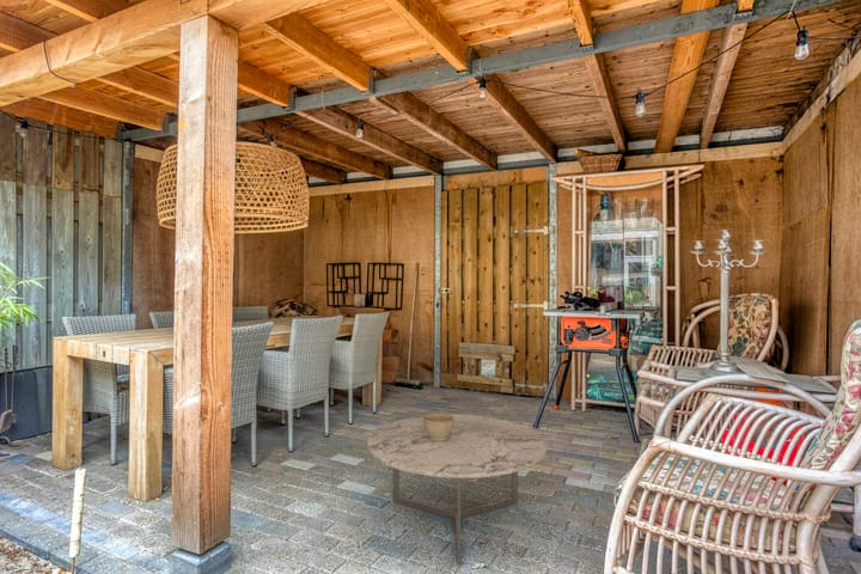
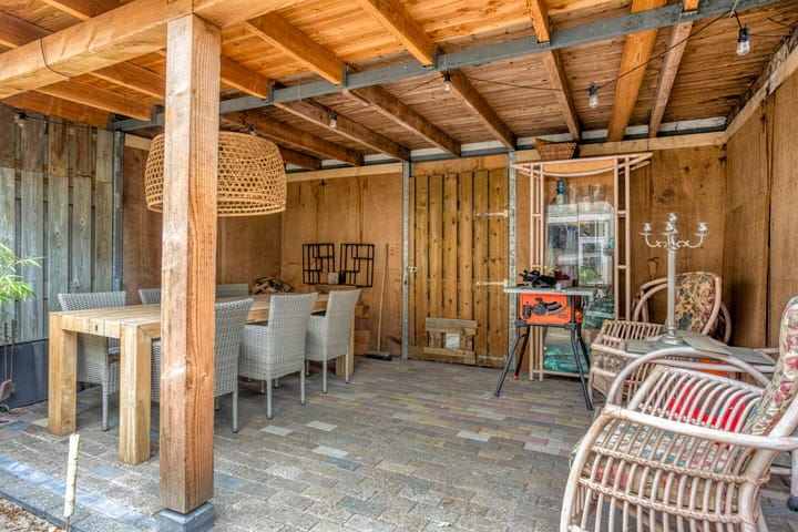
- planter bowl (438, 427)
- coffee table (456, 477)
